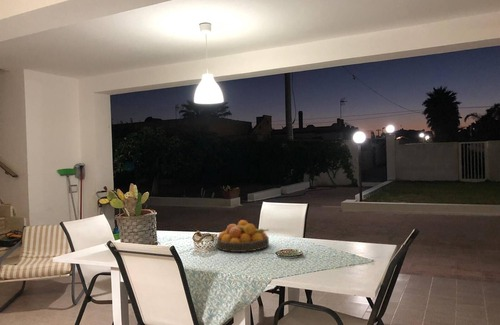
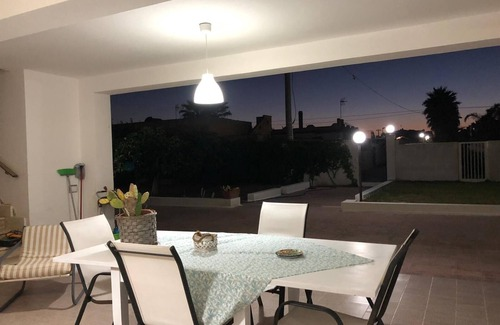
- fruit bowl (242, 234)
